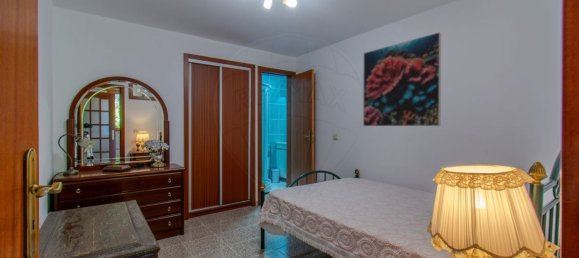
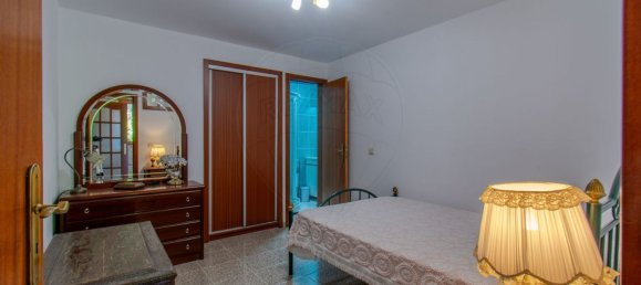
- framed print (397, 85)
